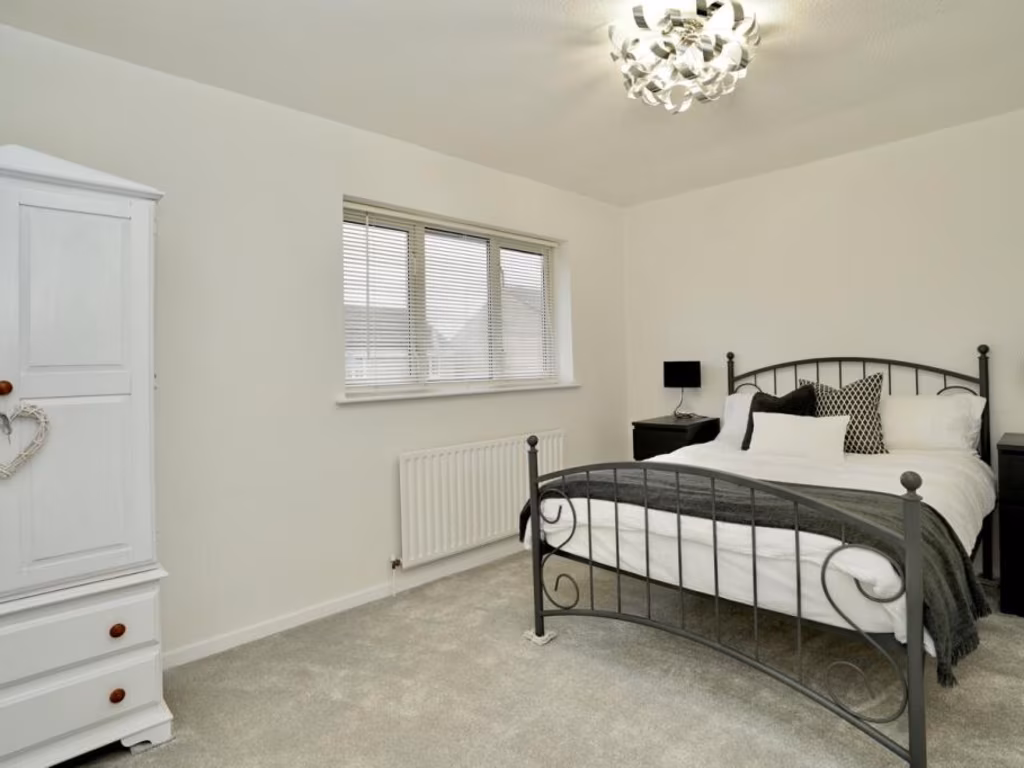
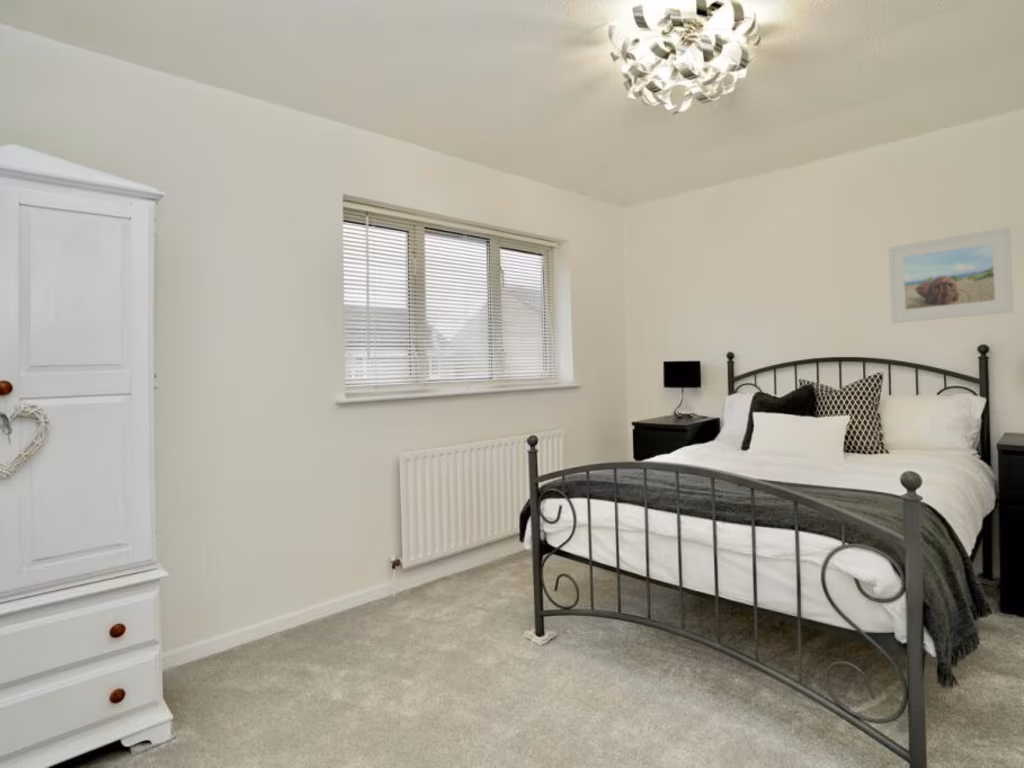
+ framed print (947, 277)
